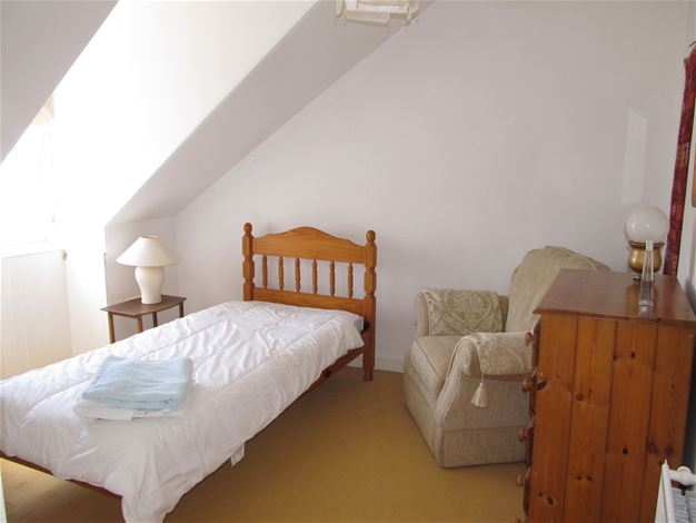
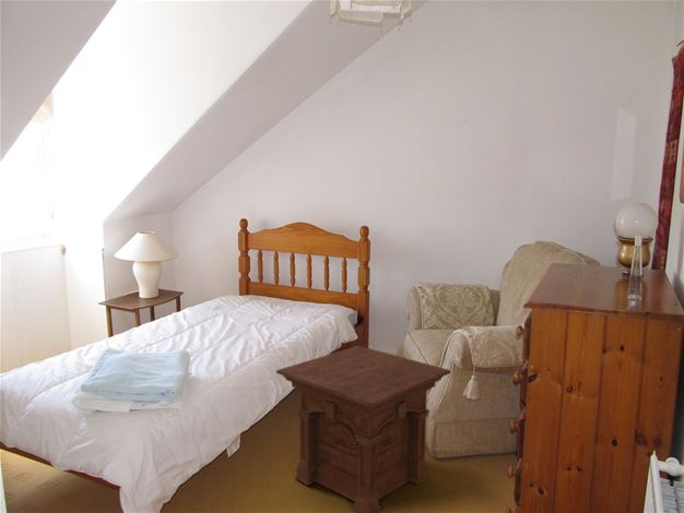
+ side table (363, 425)
